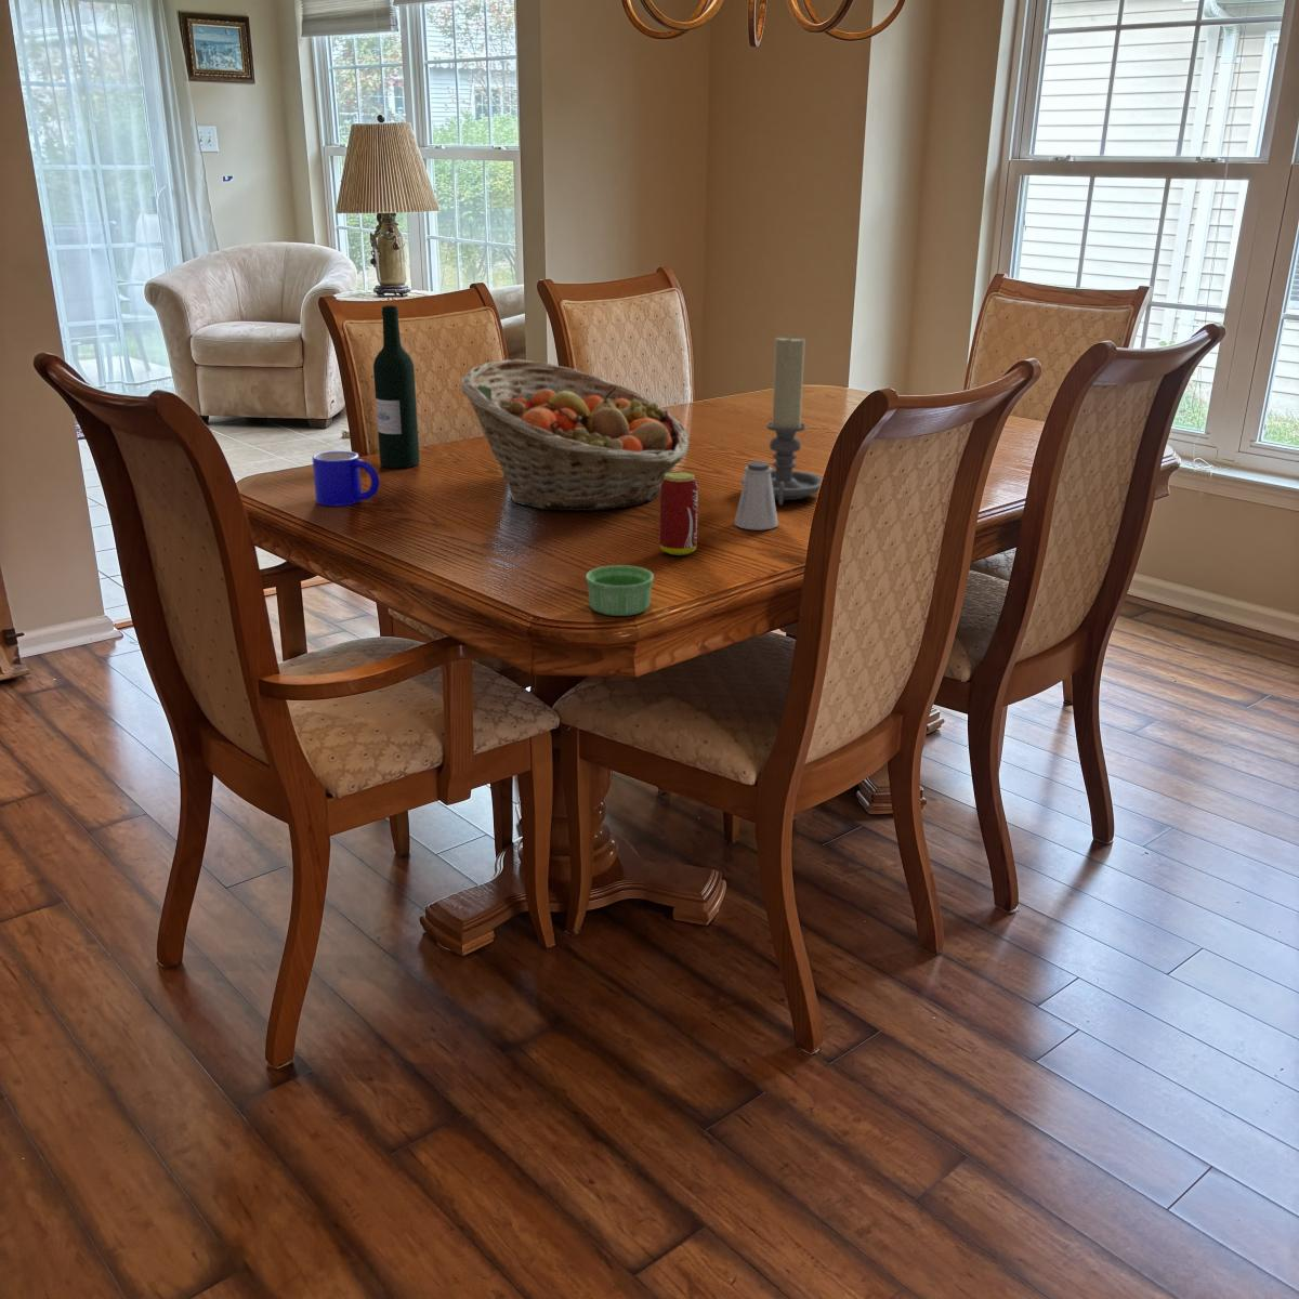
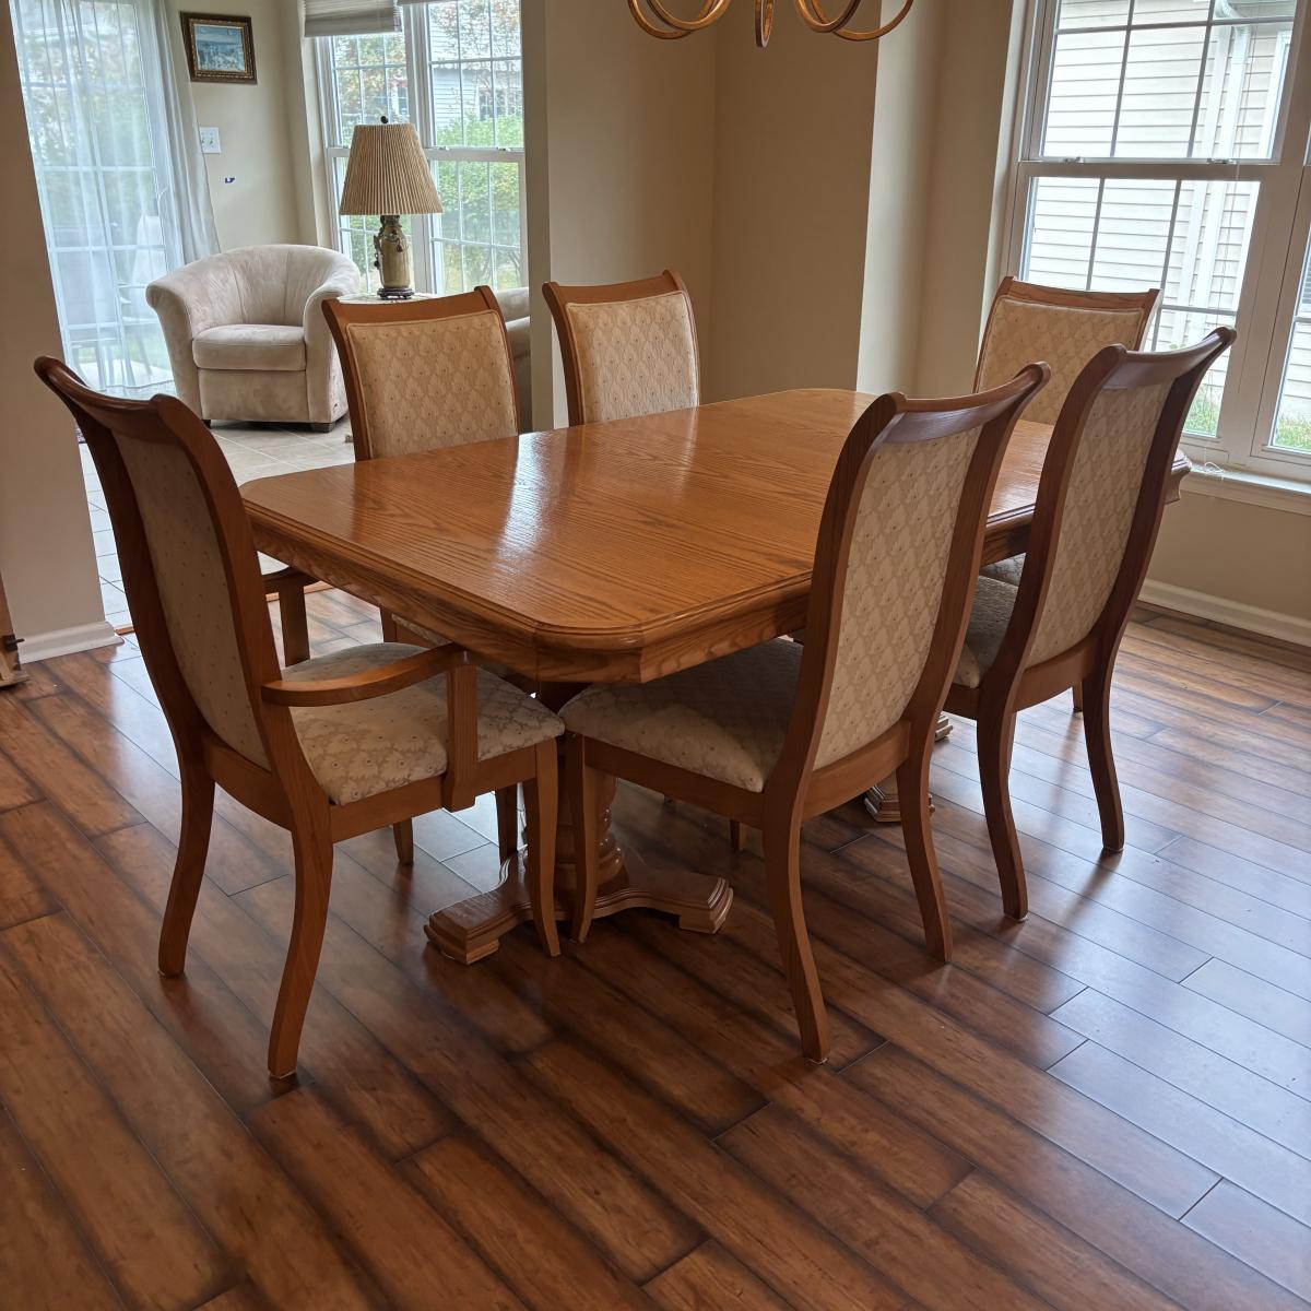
- saltshaker (757, 494)
- mug (347, 478)
- ramekin (620, 590)
- candle holder (786, 416)
- fruit basket (577, 429)
- beverage can (679, 514)
- wine bottle (394, 387)
